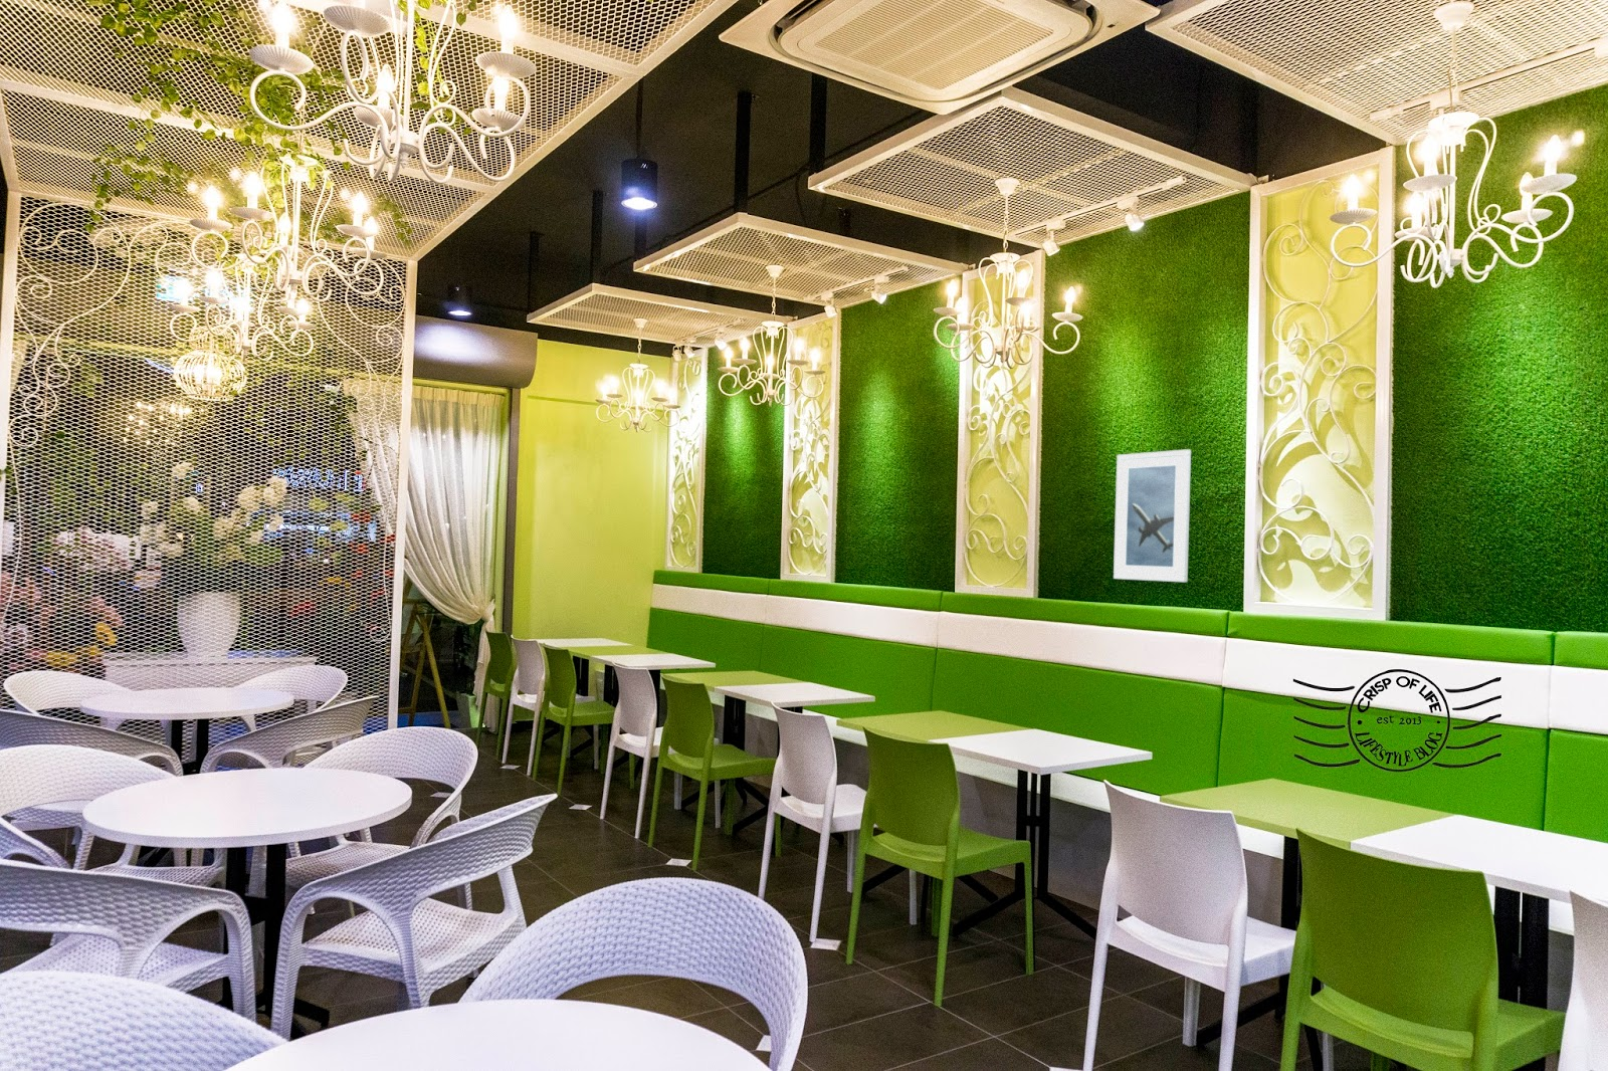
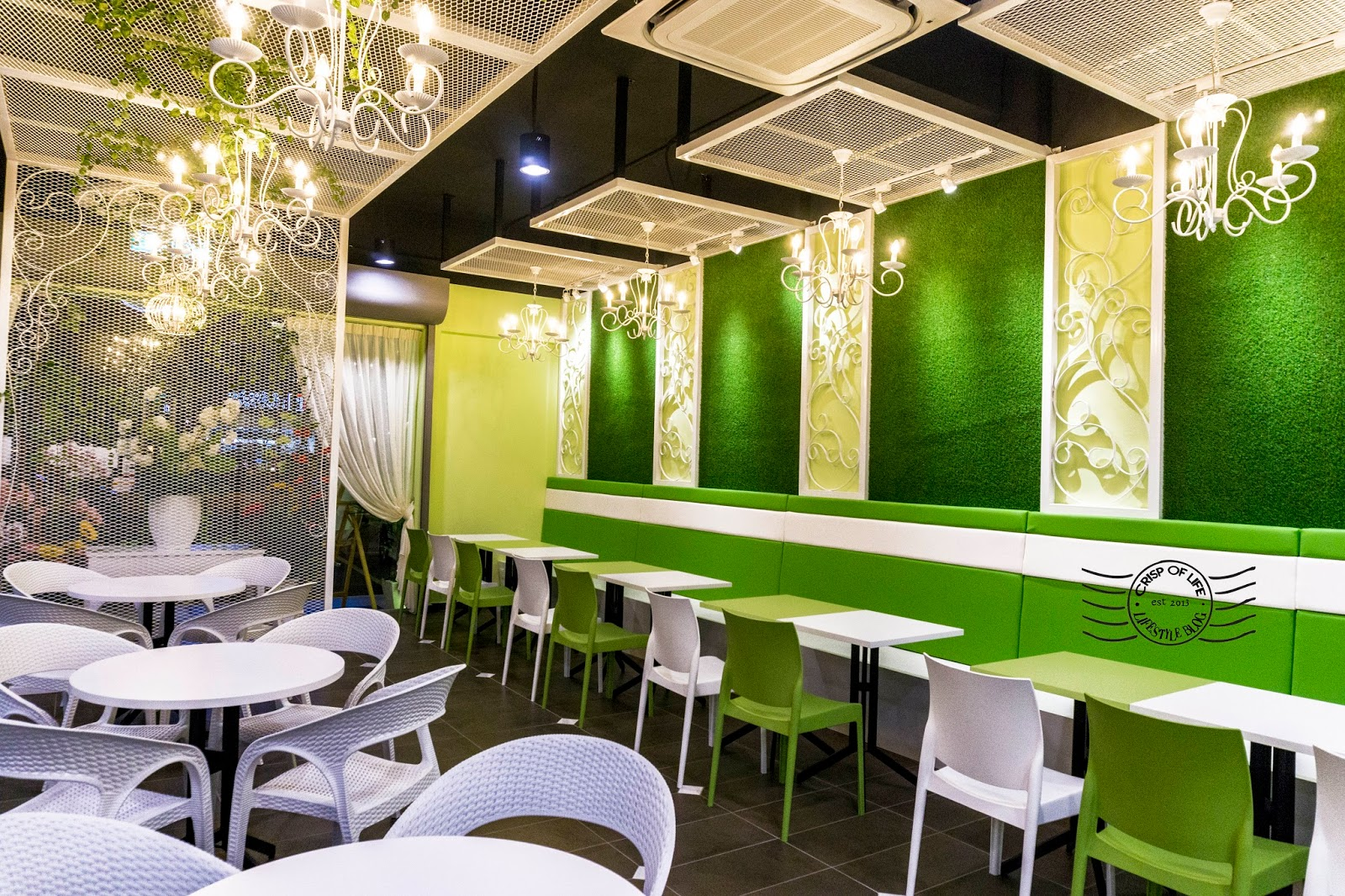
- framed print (1151, 515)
